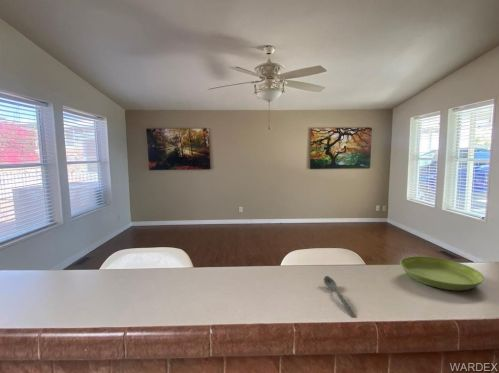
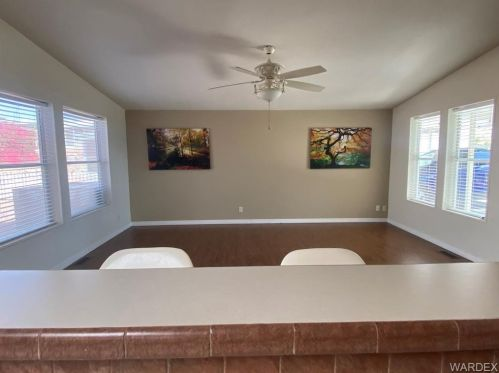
- spoon (338, 294)
- saucer (438, 273)
